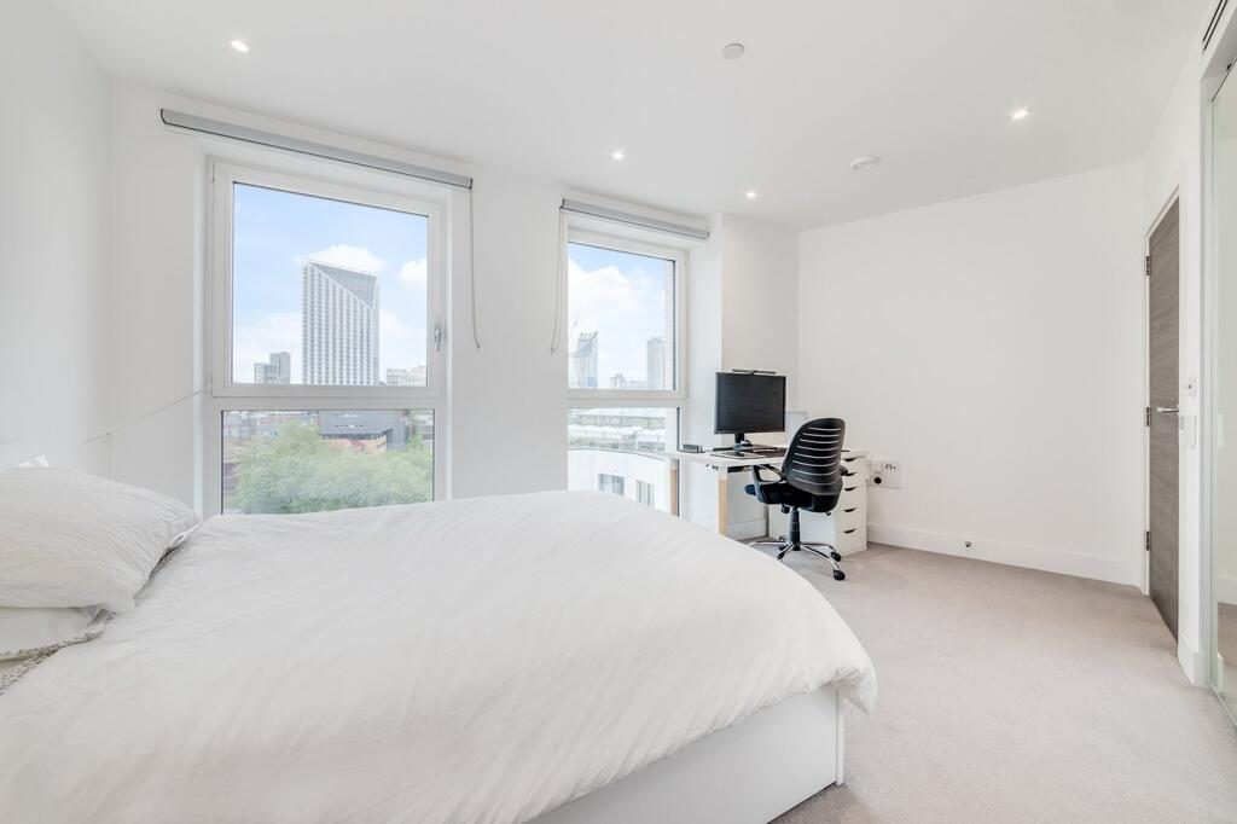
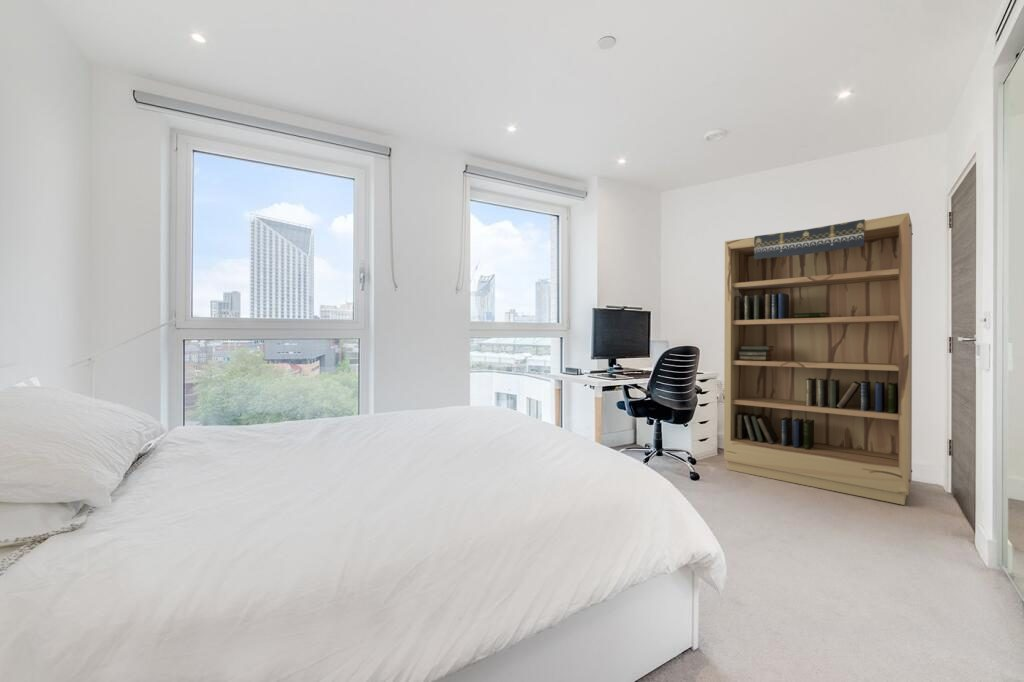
+ bookshelf (811, 356)
